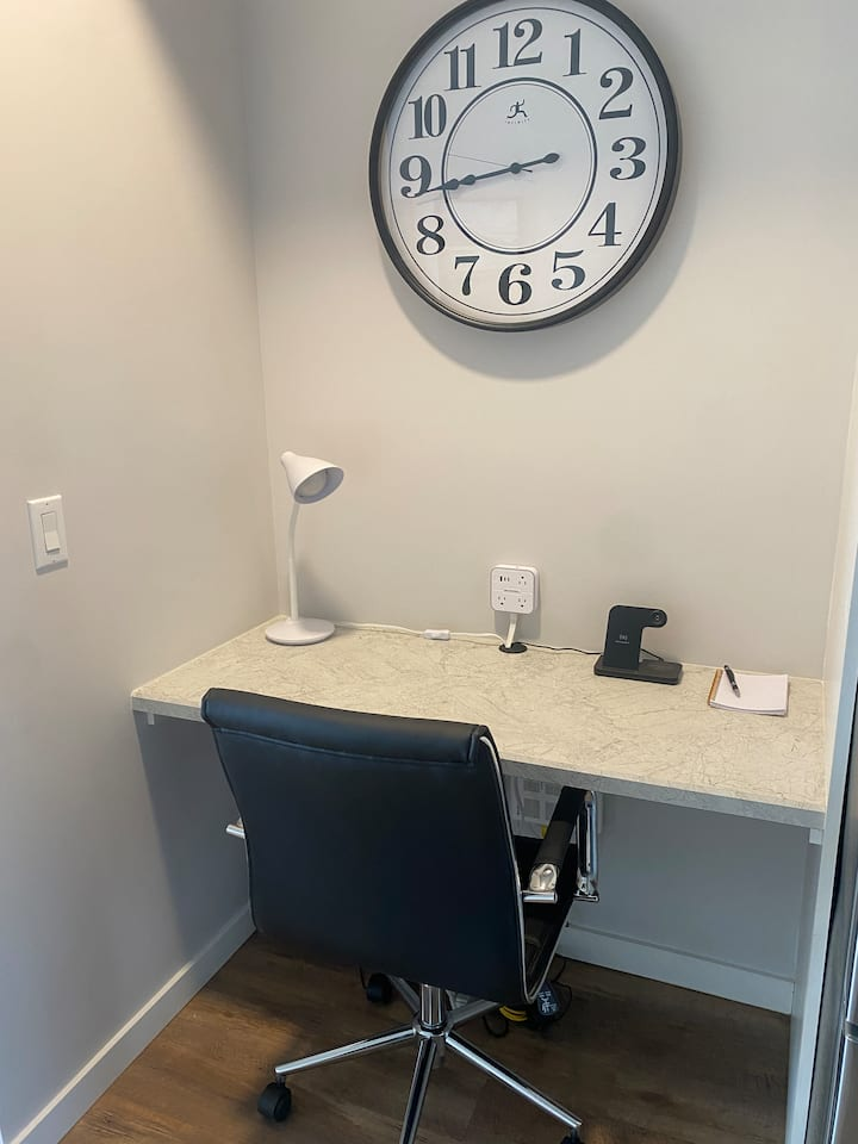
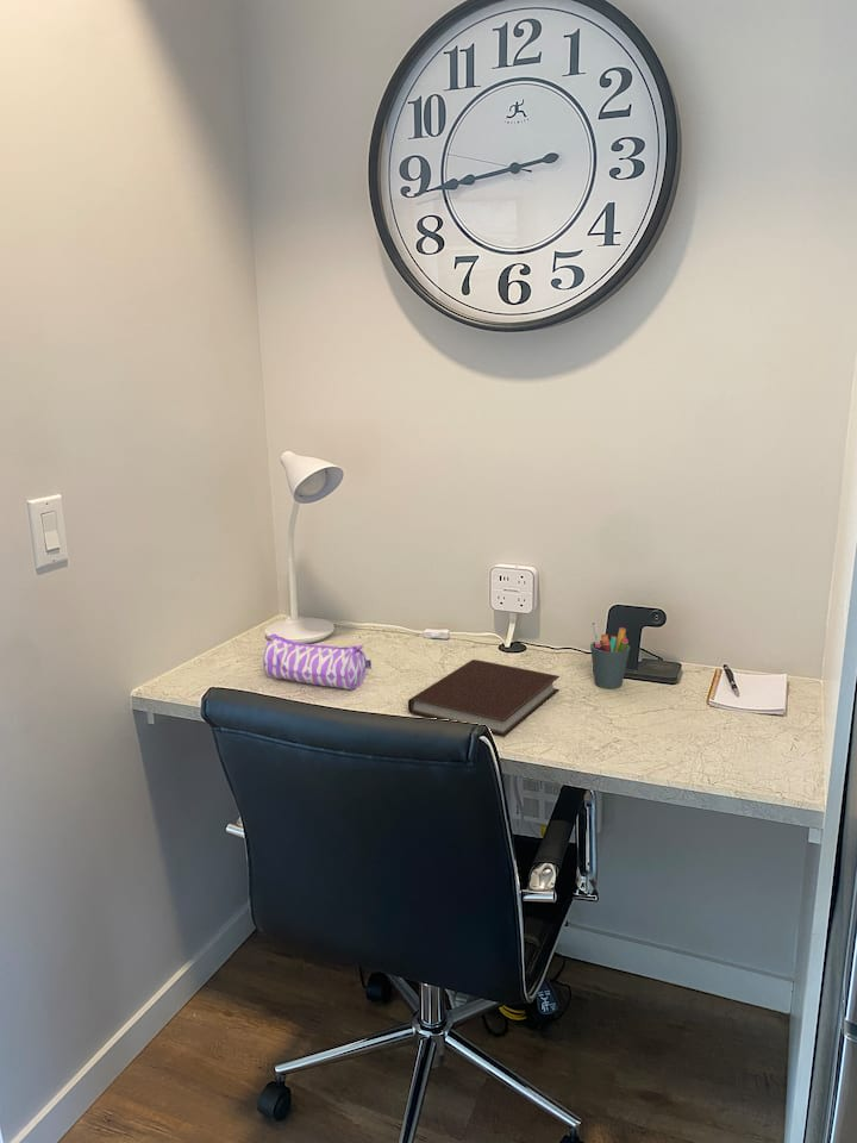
+ pen holder (609, 654)
+ notebook (486, 693)
+ pencil case (314, 661)
